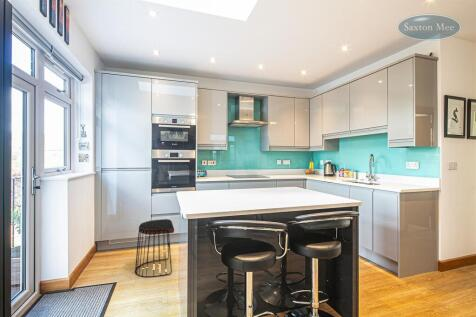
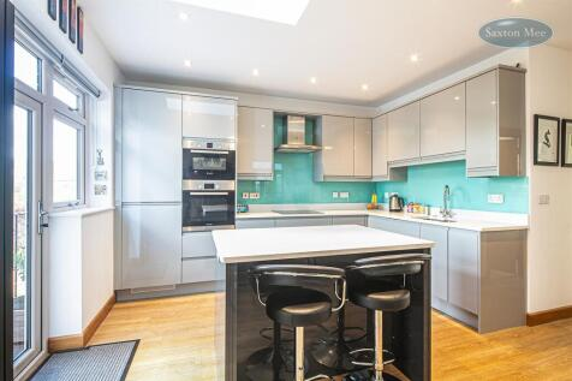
- stool (154, 246)
